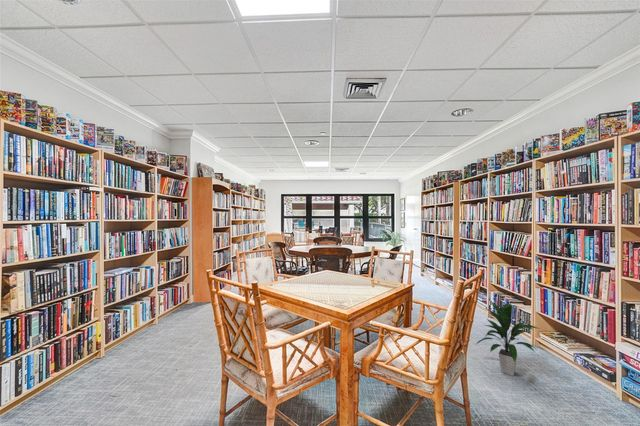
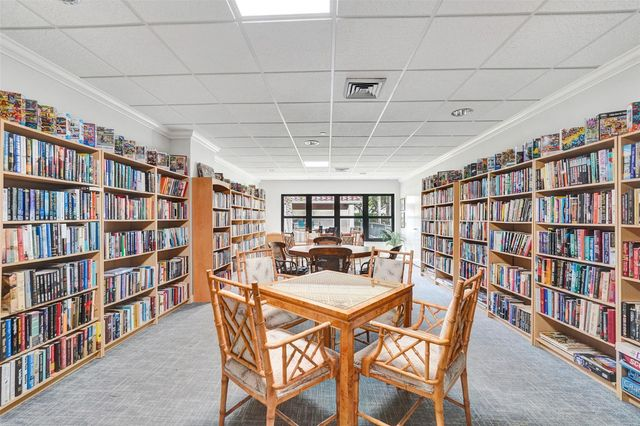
- indoor plant (505, 335)
